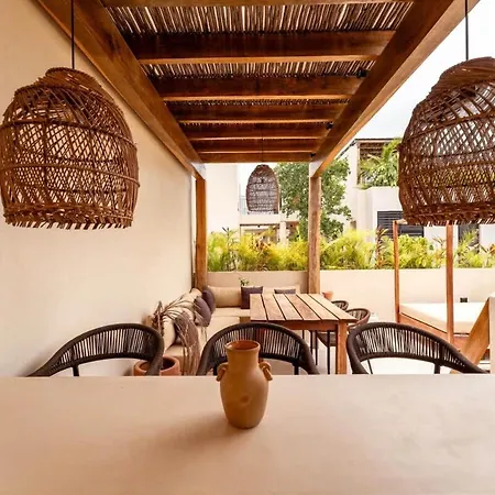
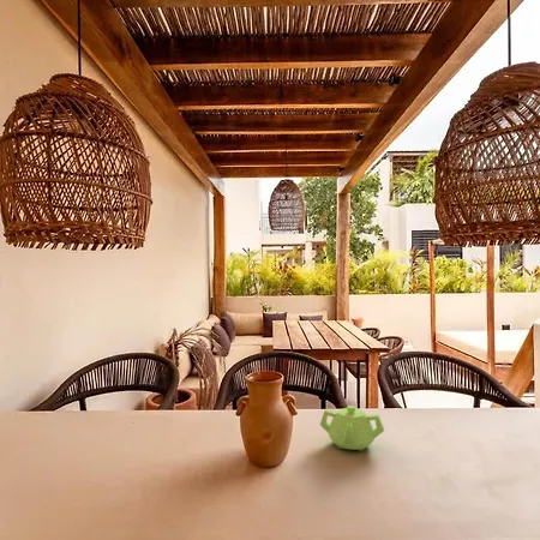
+ teapot (350, 427)
